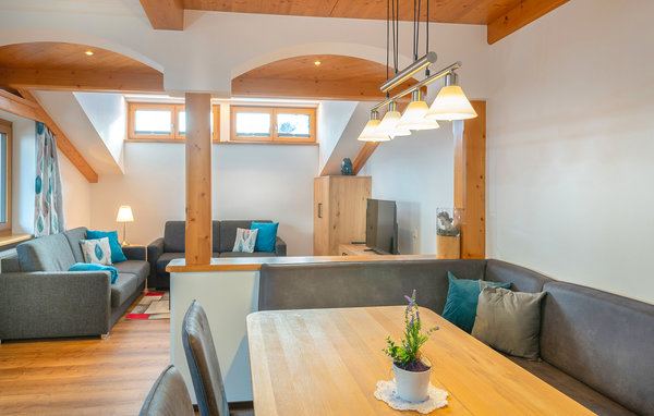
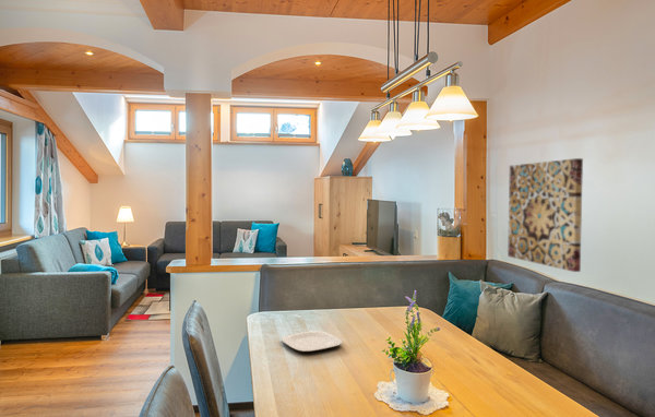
+ wall art (540, 213)
+ plate (311, 342)
